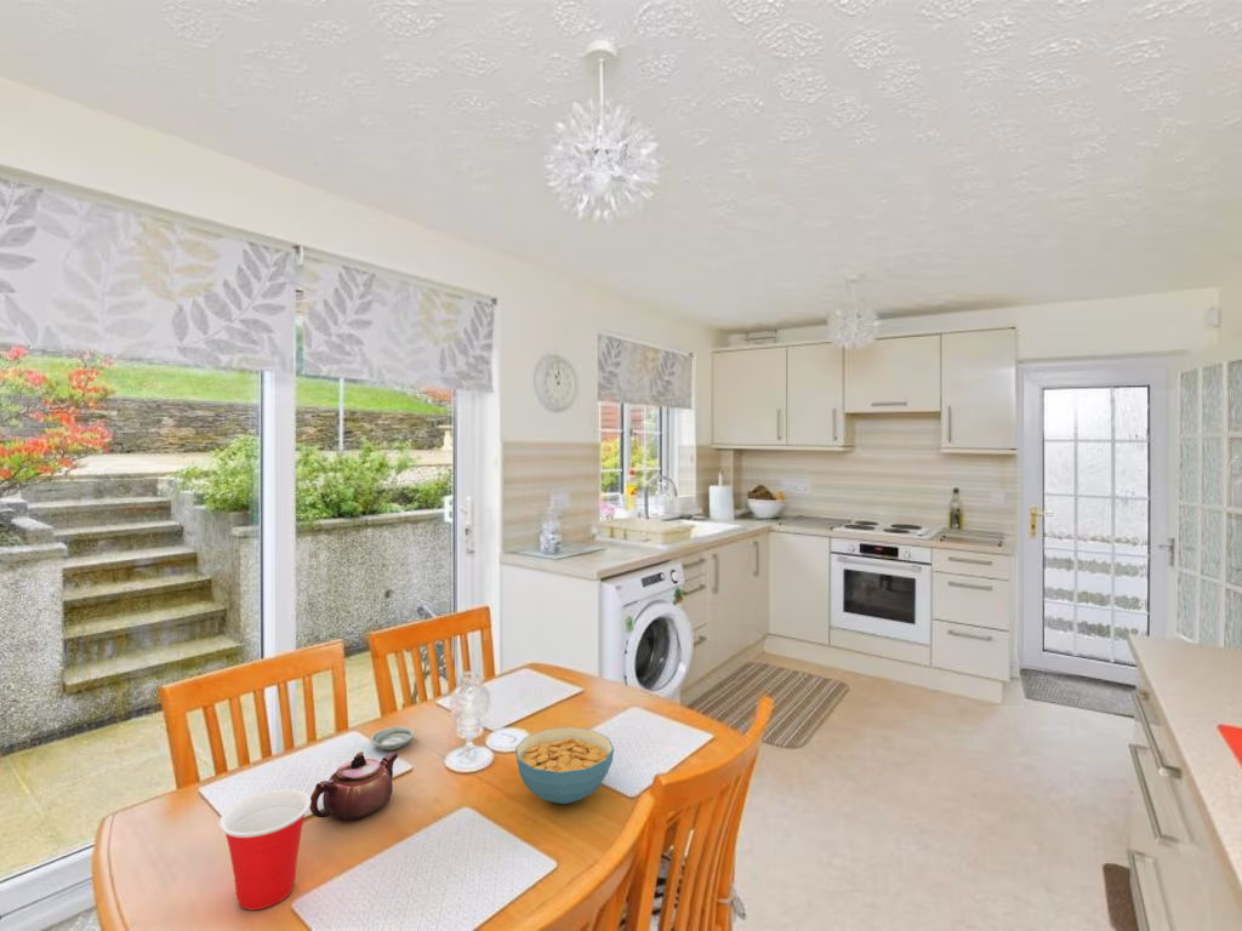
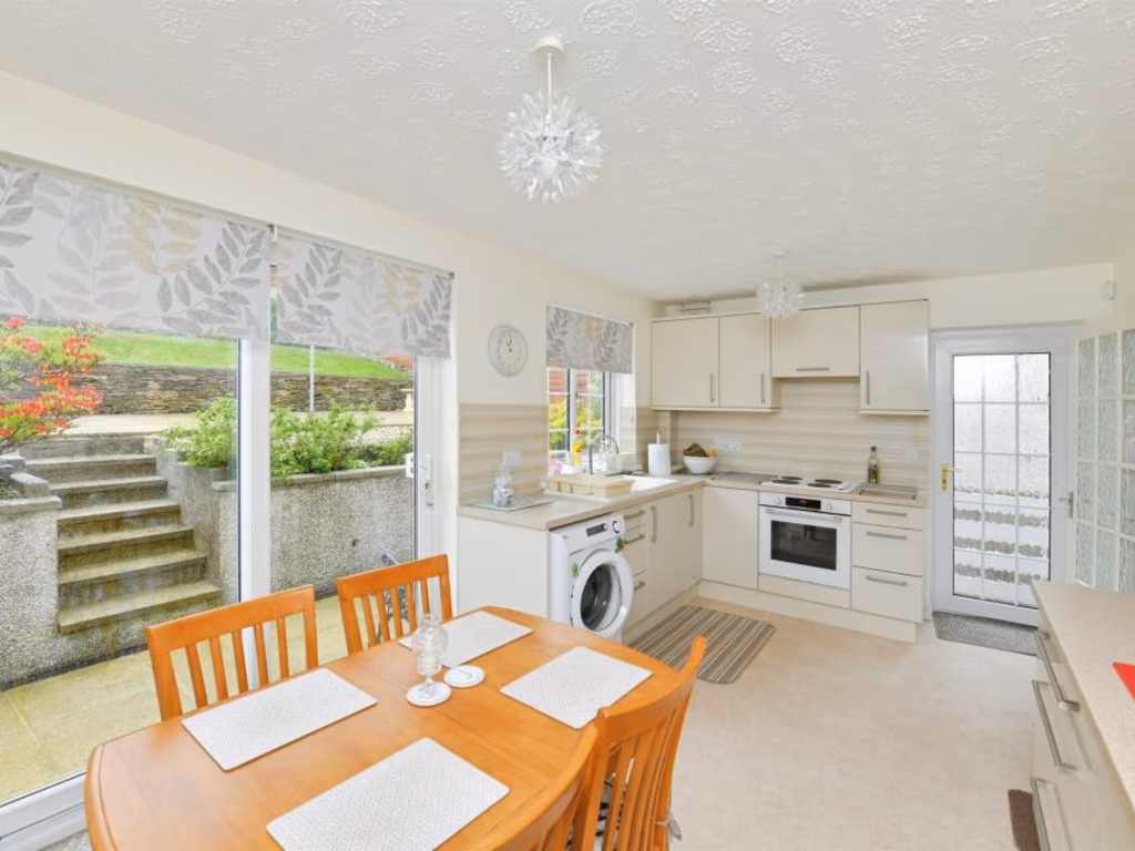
- cup (266, 851)
- teapot (355, 781)
- cereal bowl (564, 771)
- saucer (392, 739)
